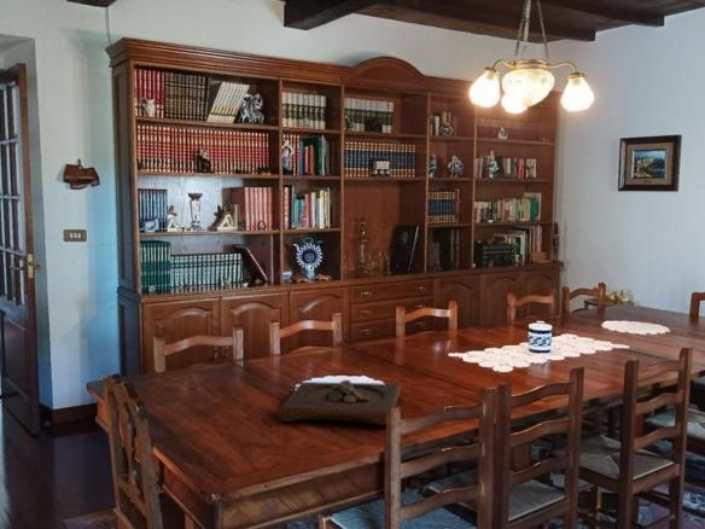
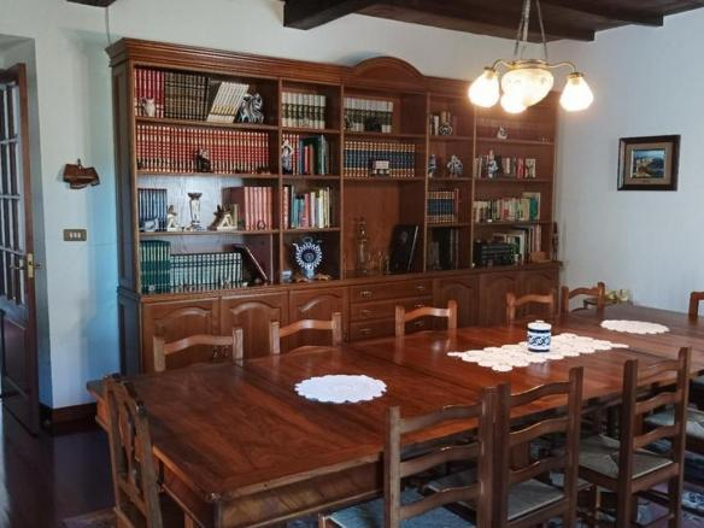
- wooden tray (343, 394)
